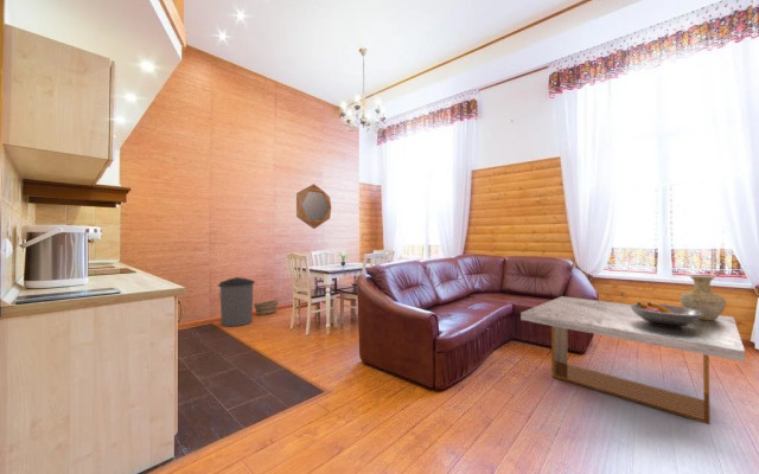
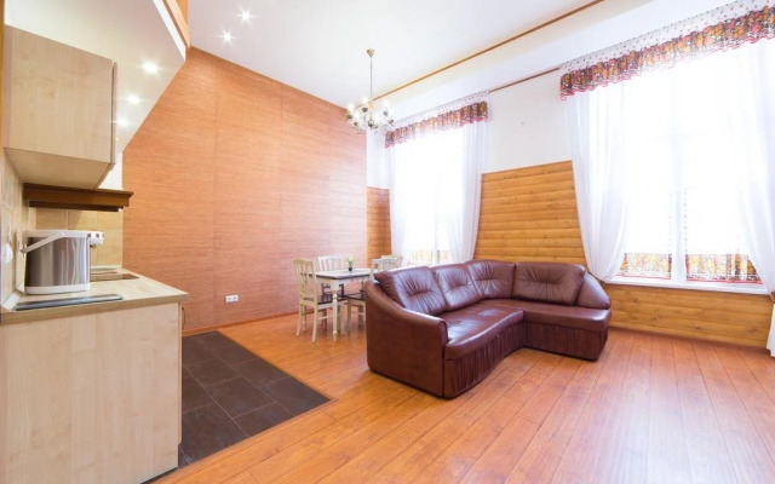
- trash can (236, 299)
- home mirror (314, 206)
- basket (266, 302)
- coffee table (625, 339)
- vase (702, 296)
- fruit bowl (664, 314)
